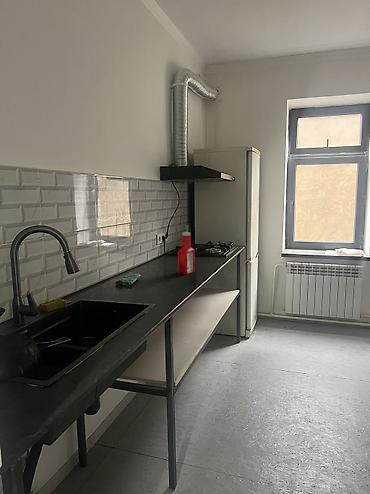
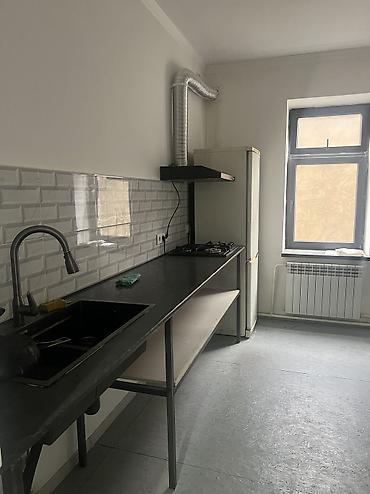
- soap bottle (186, 252)
